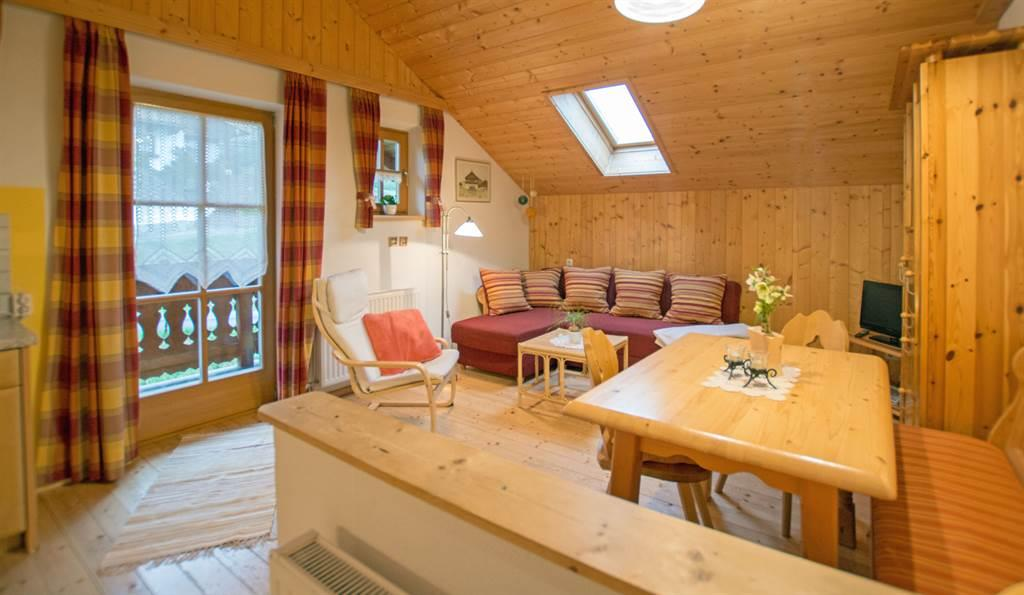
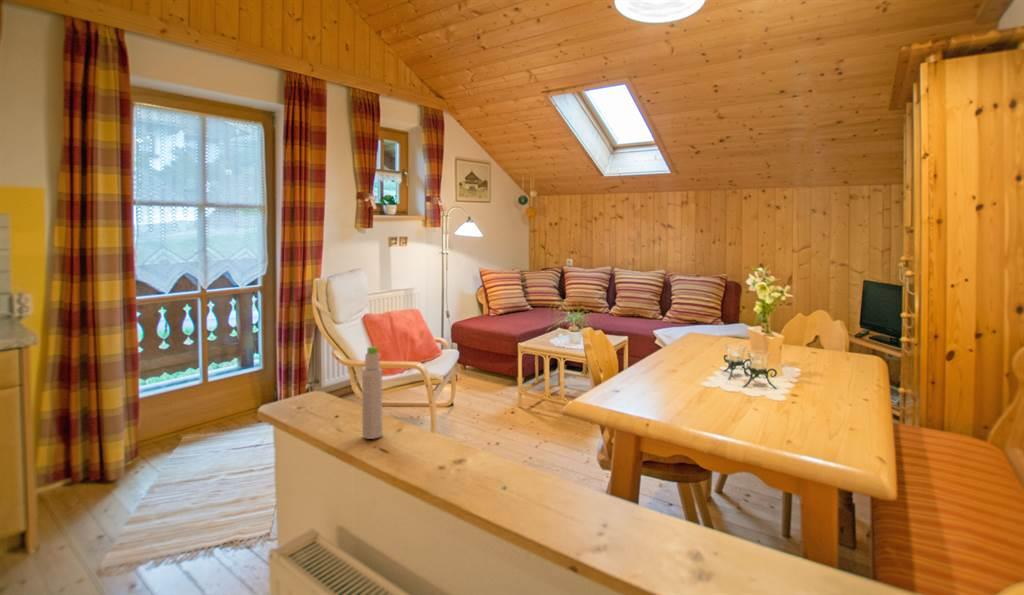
+ bottle (372, 391)
